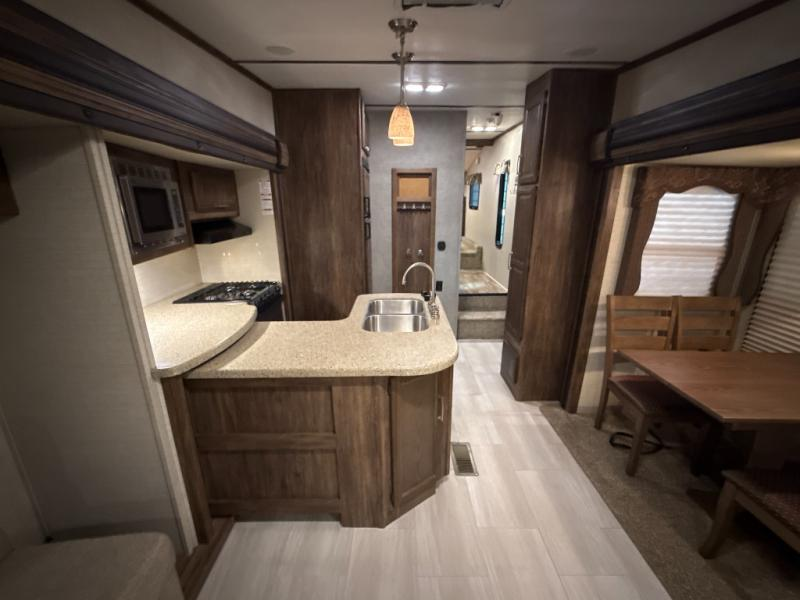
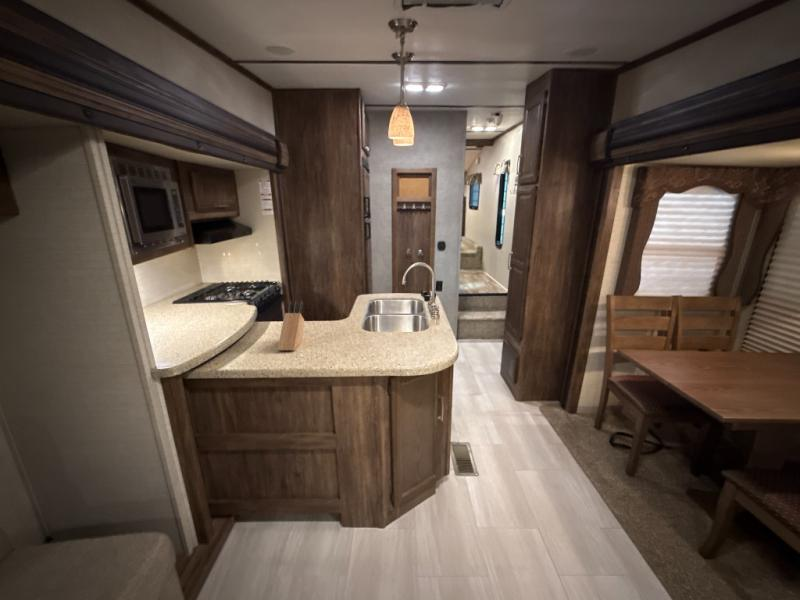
+ knife block (291, 323)
